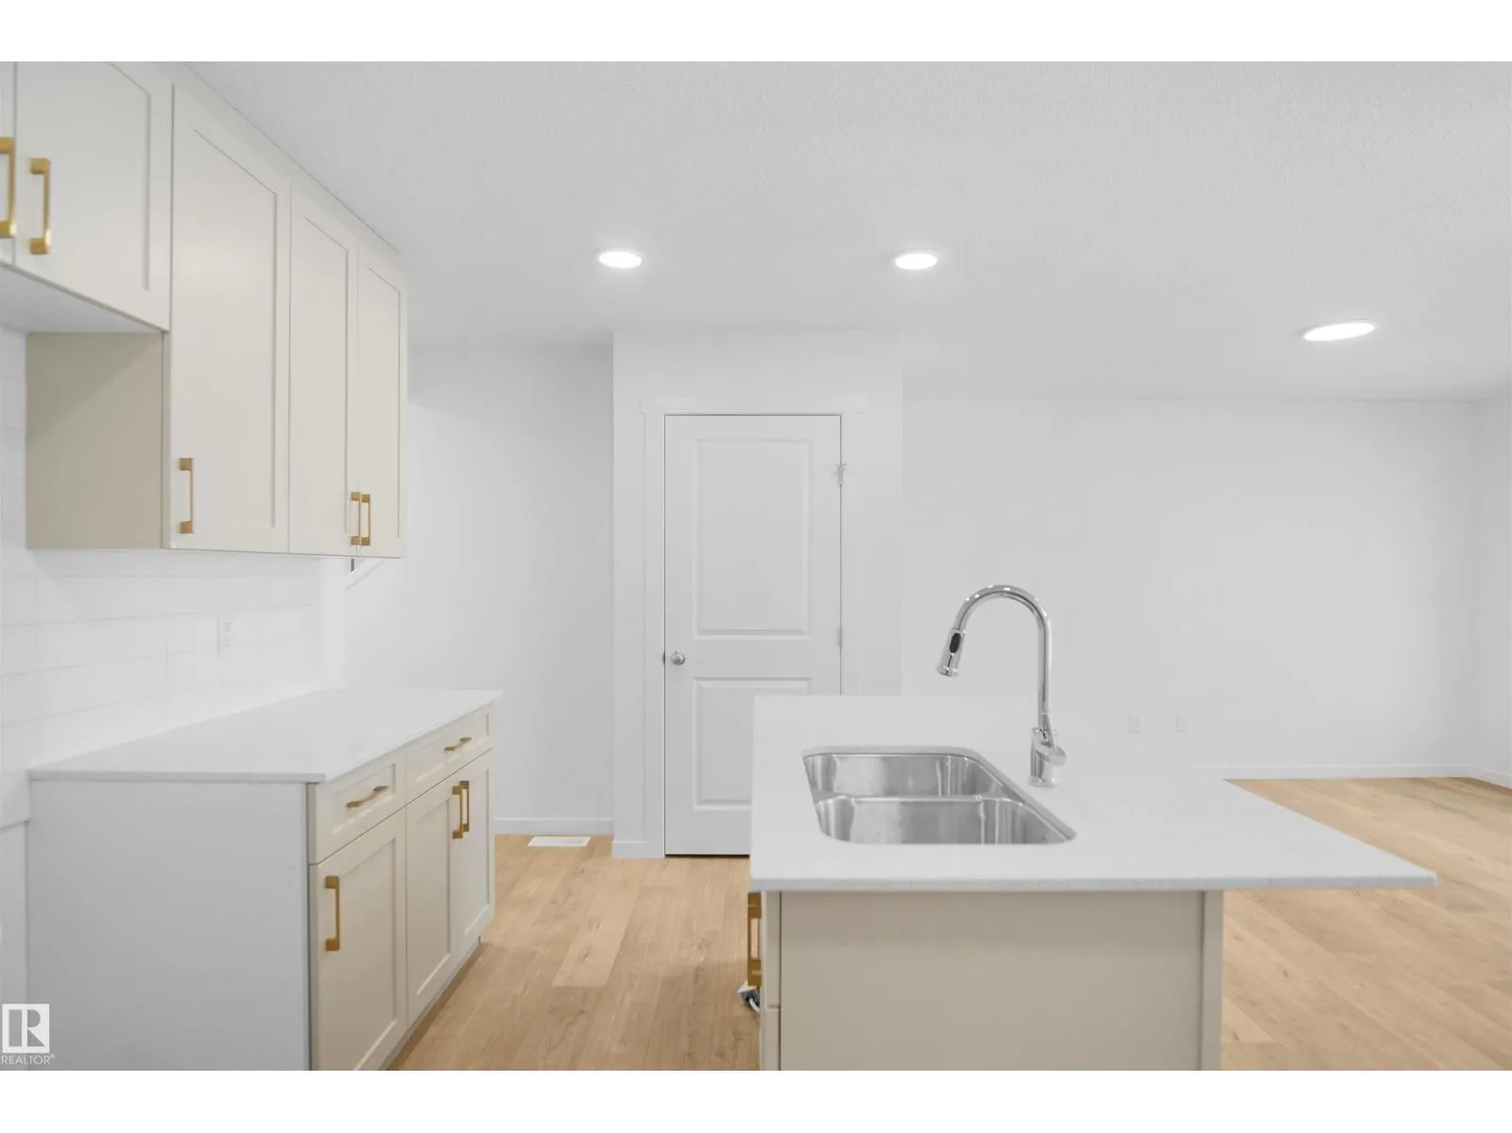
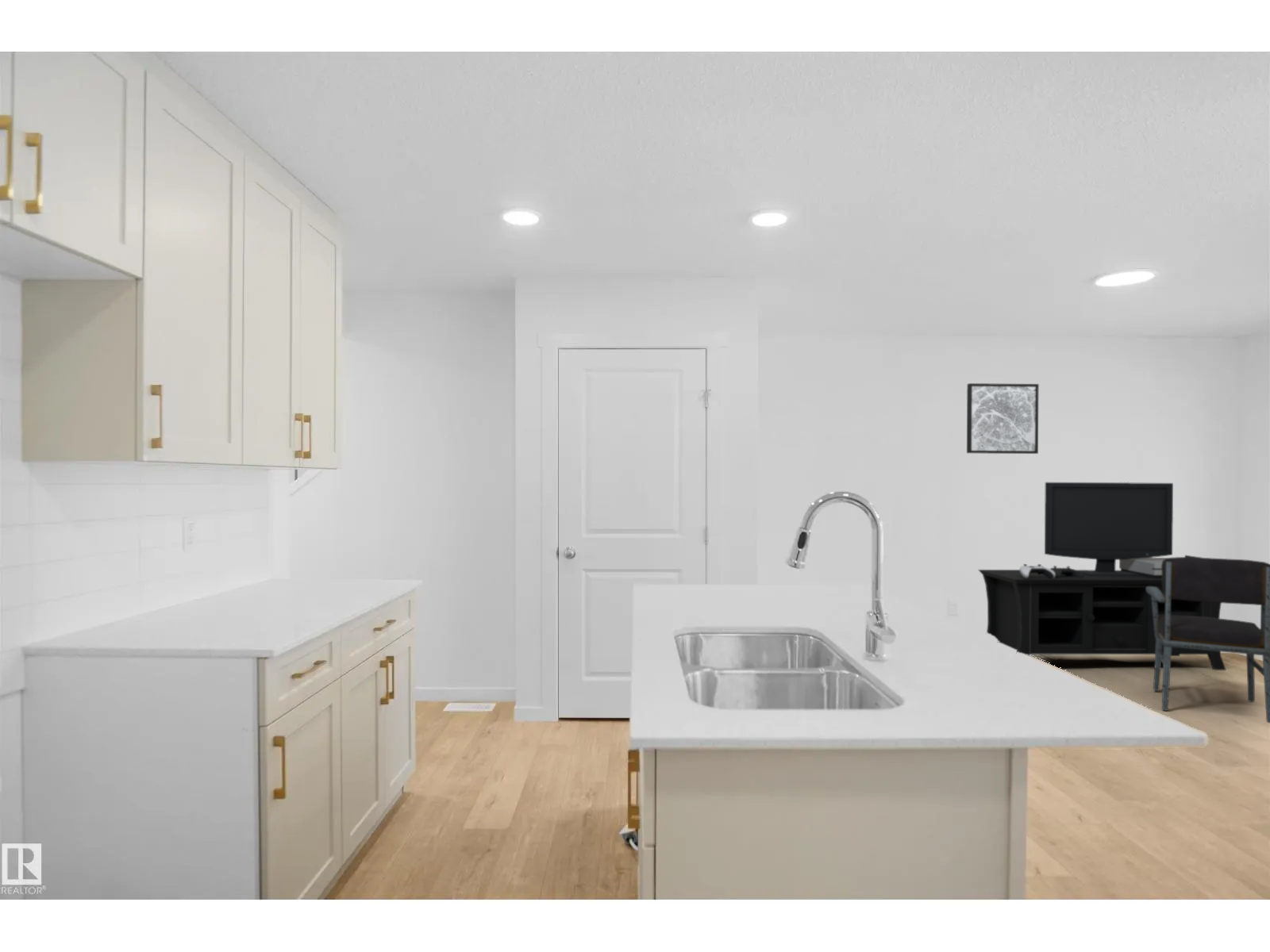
+ media console (1101, 573)
+ armchair (1209, 630)
+ wall art (1003, 418)
